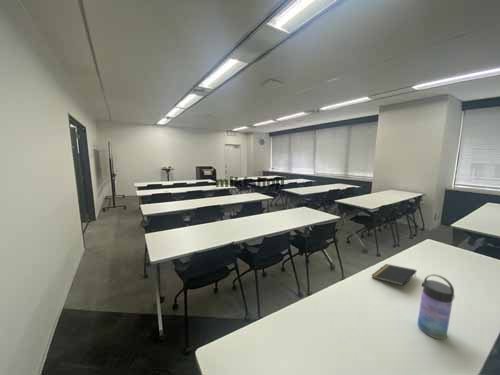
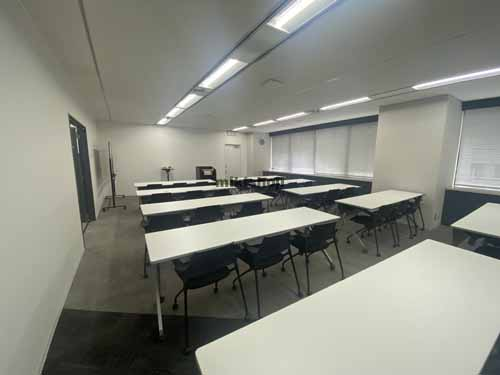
- notepad (393, 273)
- water bottle (435, 303)
